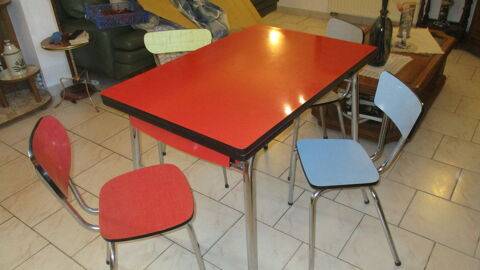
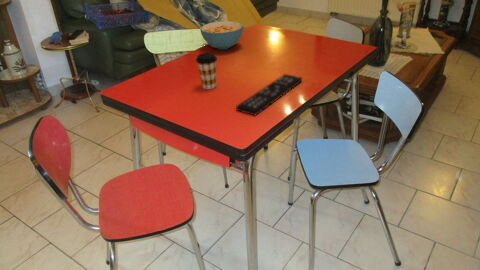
+ coffee cup (207, 71)
+ remote control (271, 92)
+ cereal bowl (222, 37)
